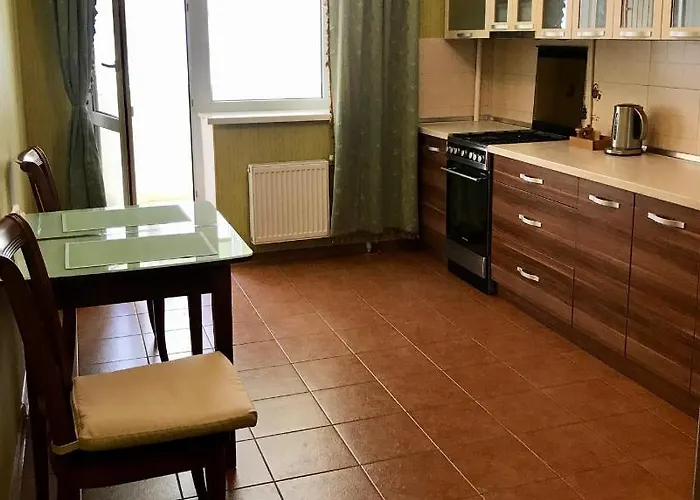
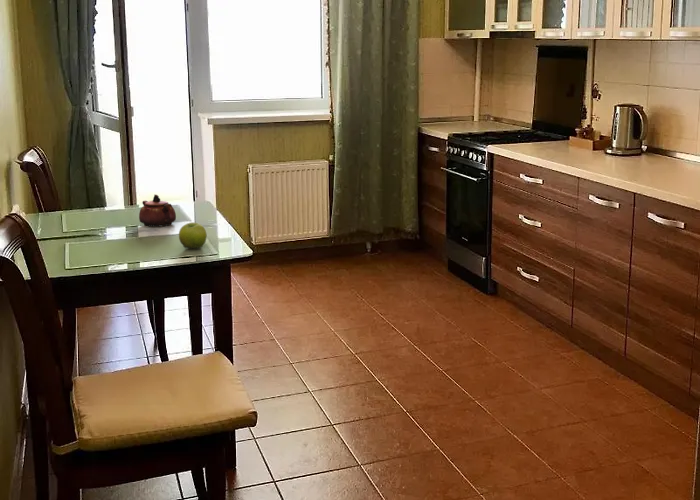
+ teapot (157, 209)
+ fruit (192, 235)
